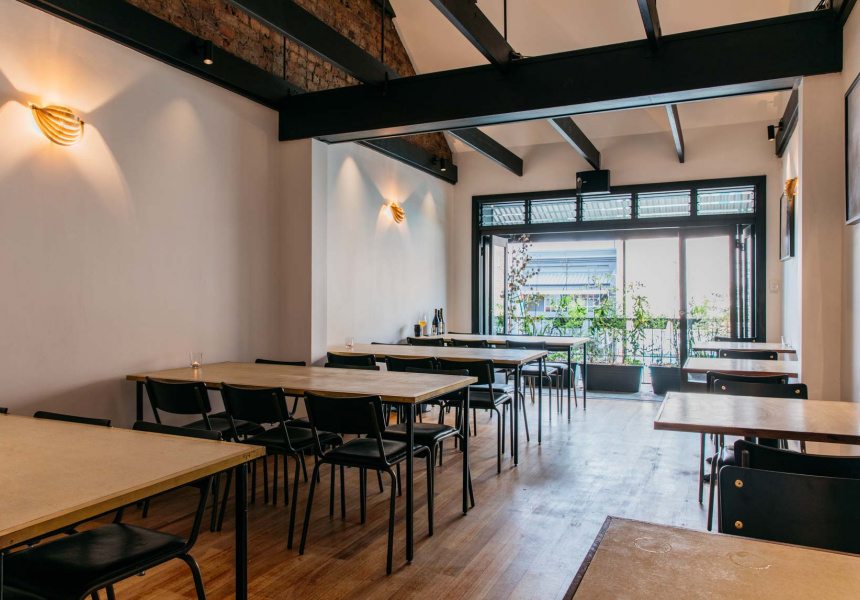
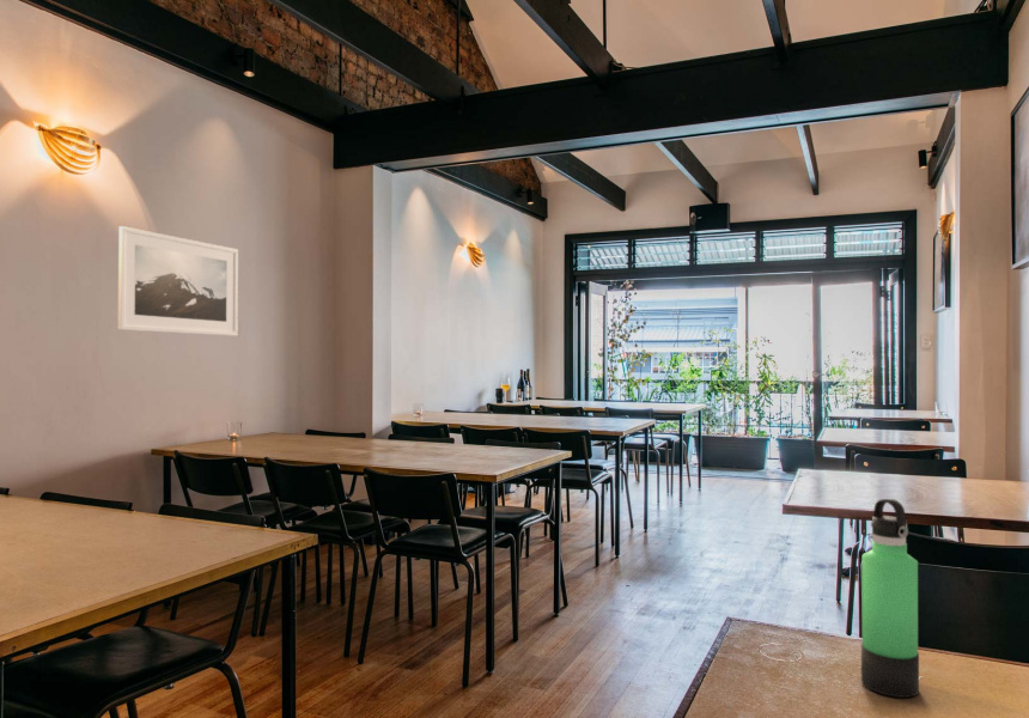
+ thermos bottle (889, 591)
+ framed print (183, 285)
